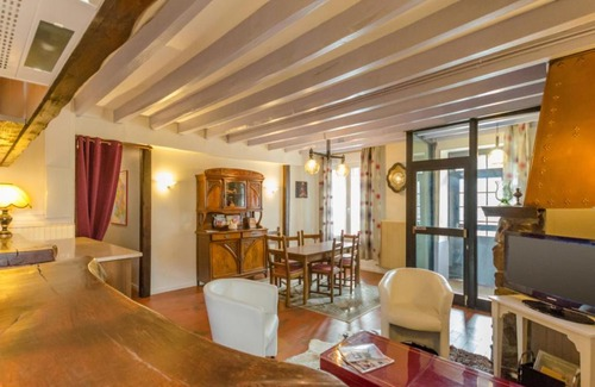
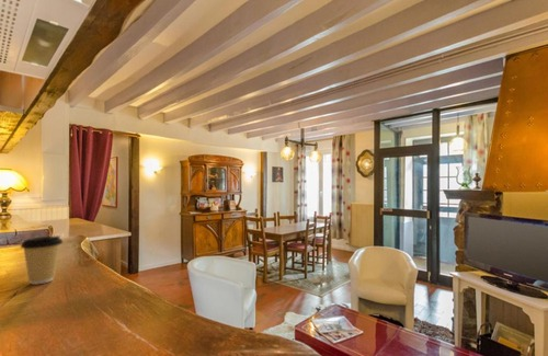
+ coffee cup (42, 259)
